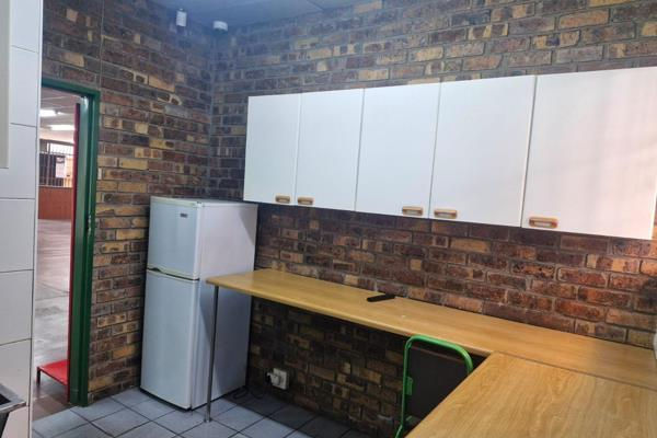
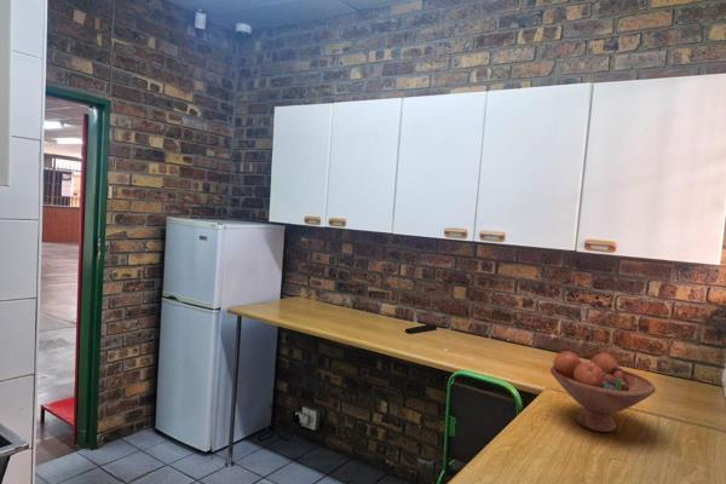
+ fruit bowl (599, 391)
